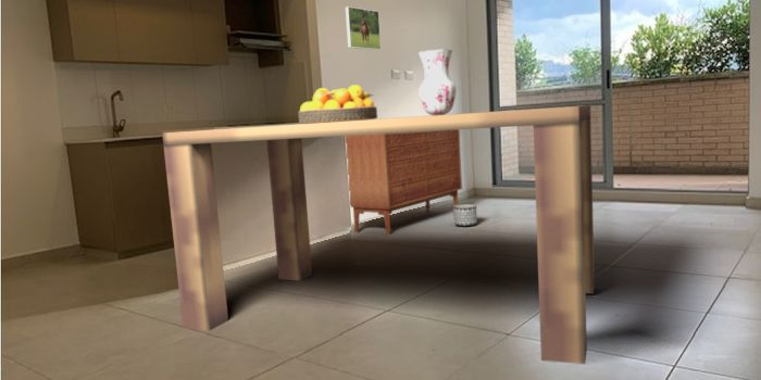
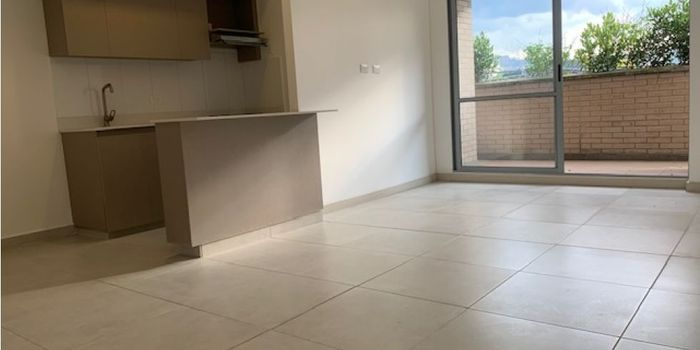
- sideboard (407, 172)
- vase (437, 83)
- fruit bowl (337, 103)
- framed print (363, 28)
- planter (465, 215)
- dining table (392, 132)
